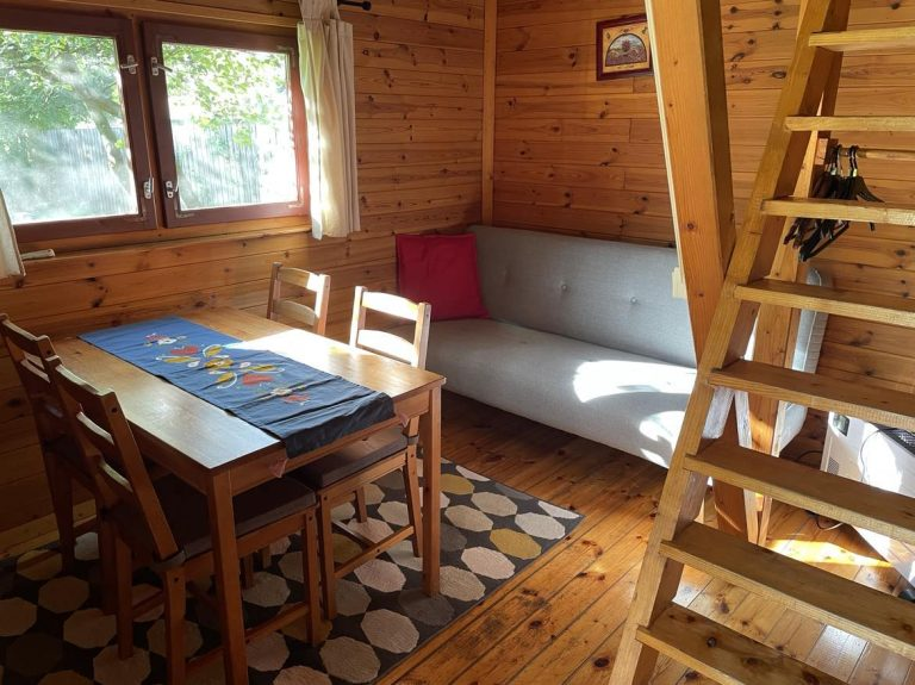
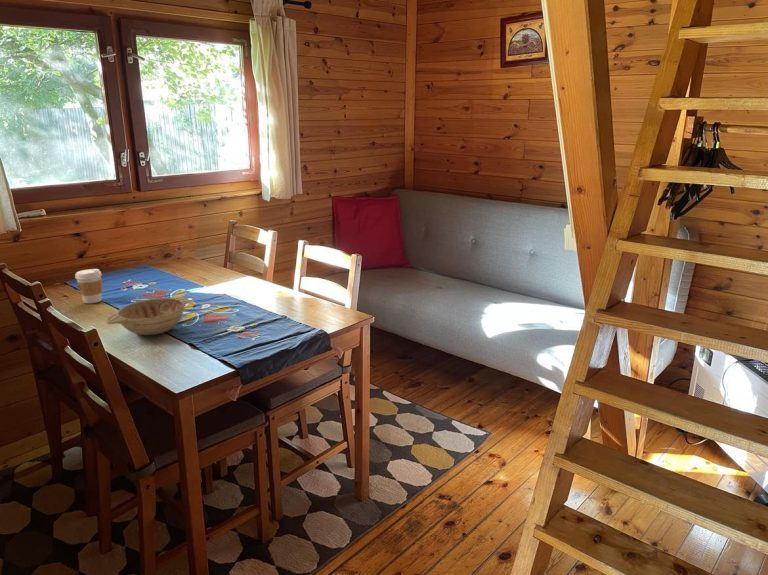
+ decorative bowl (151, 319)
+ coffee cup (90, 285)
